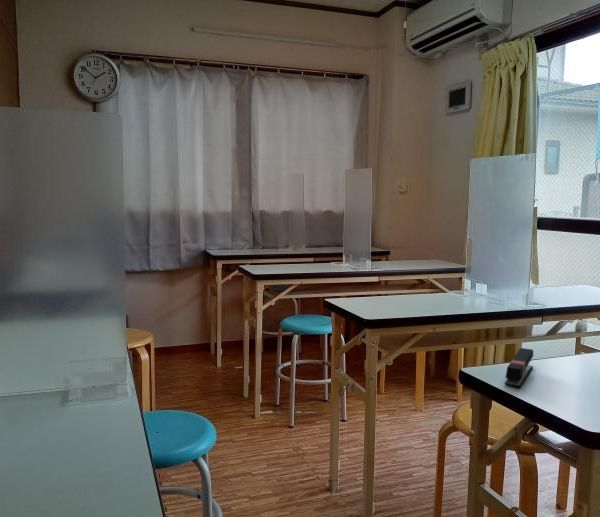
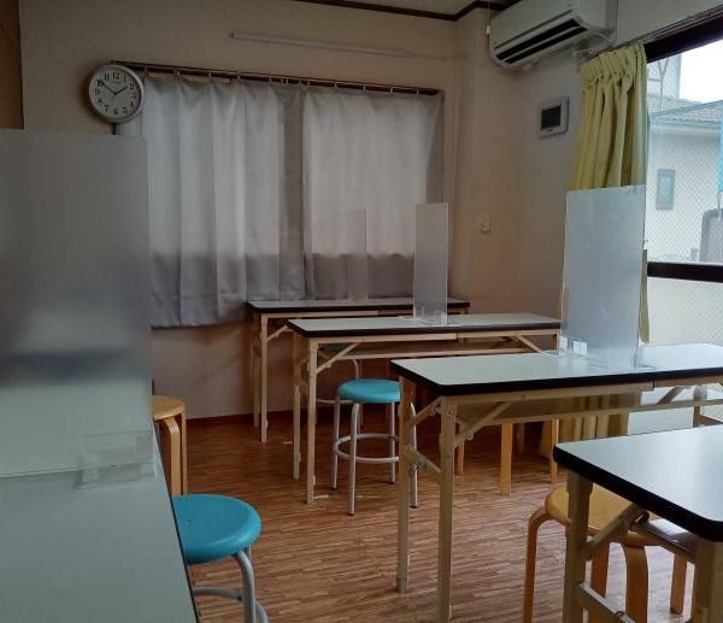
- stapler (520, 366)
